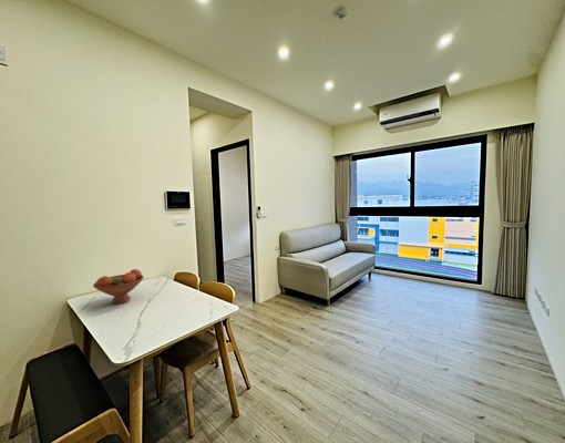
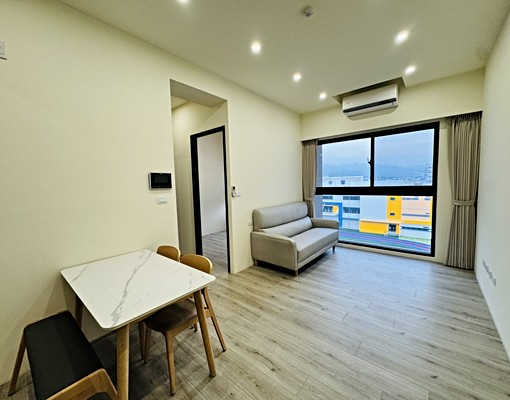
- fruit bowl (120, 286)
